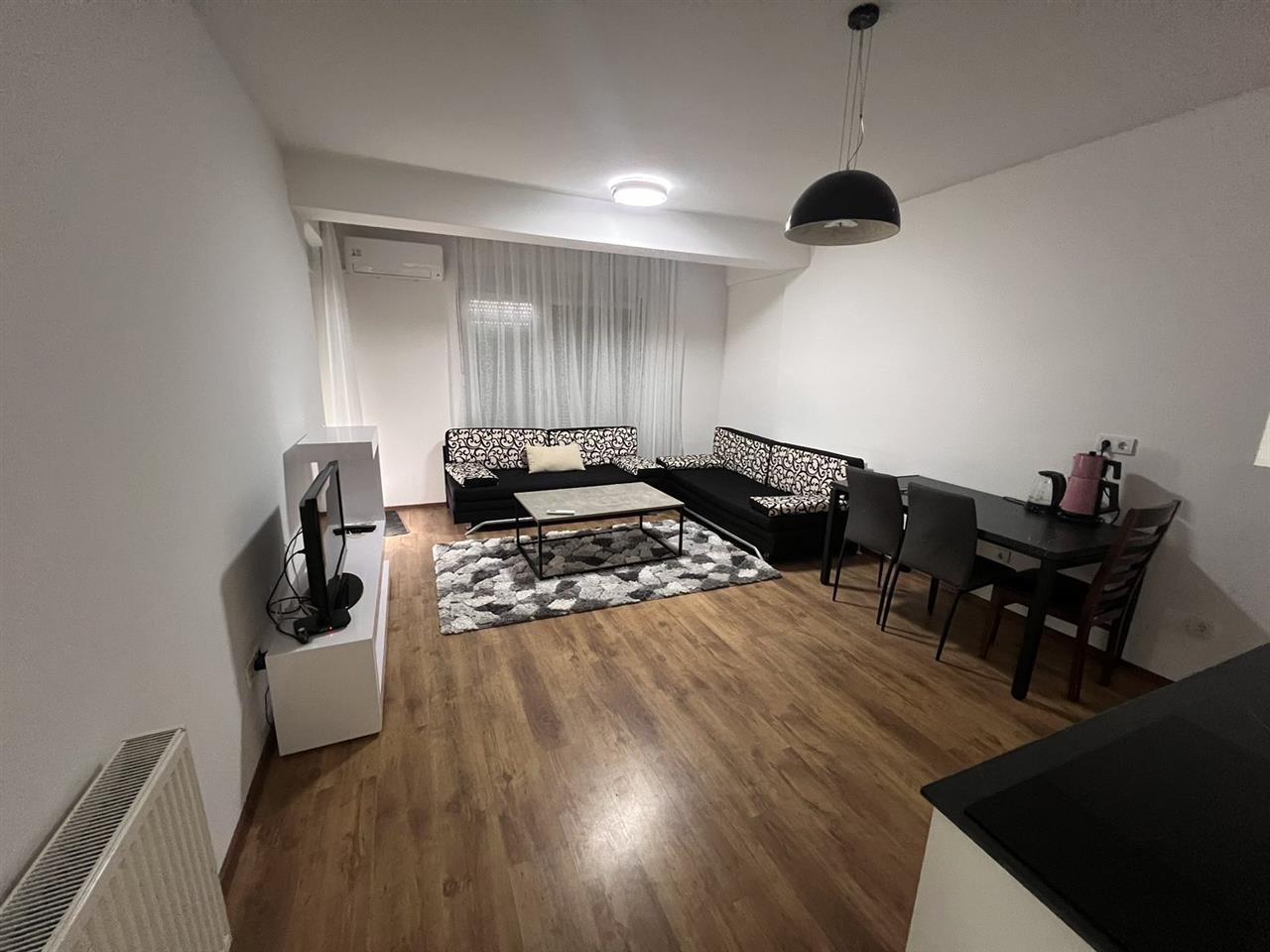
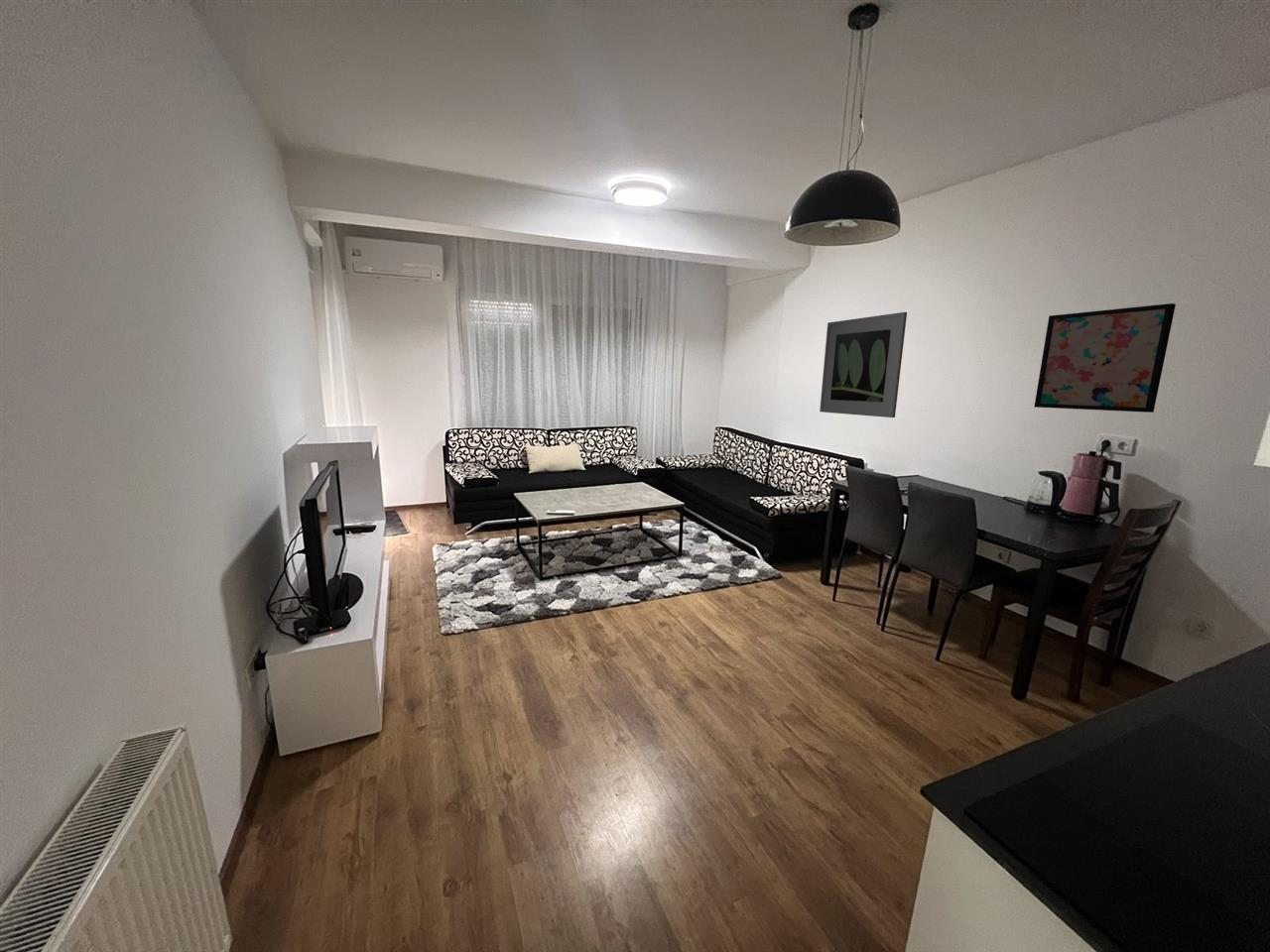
+ wall art (1097, 360)
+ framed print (858, 367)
